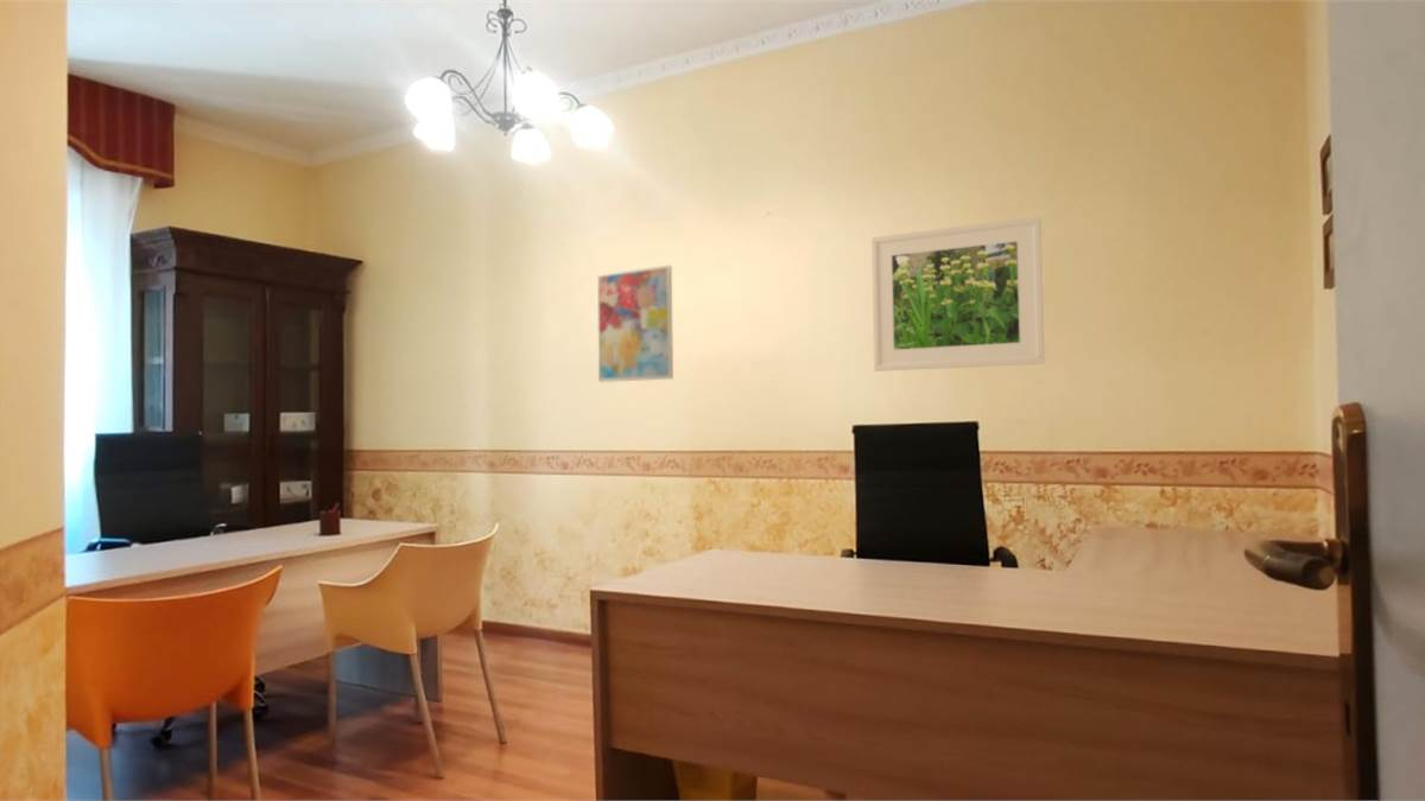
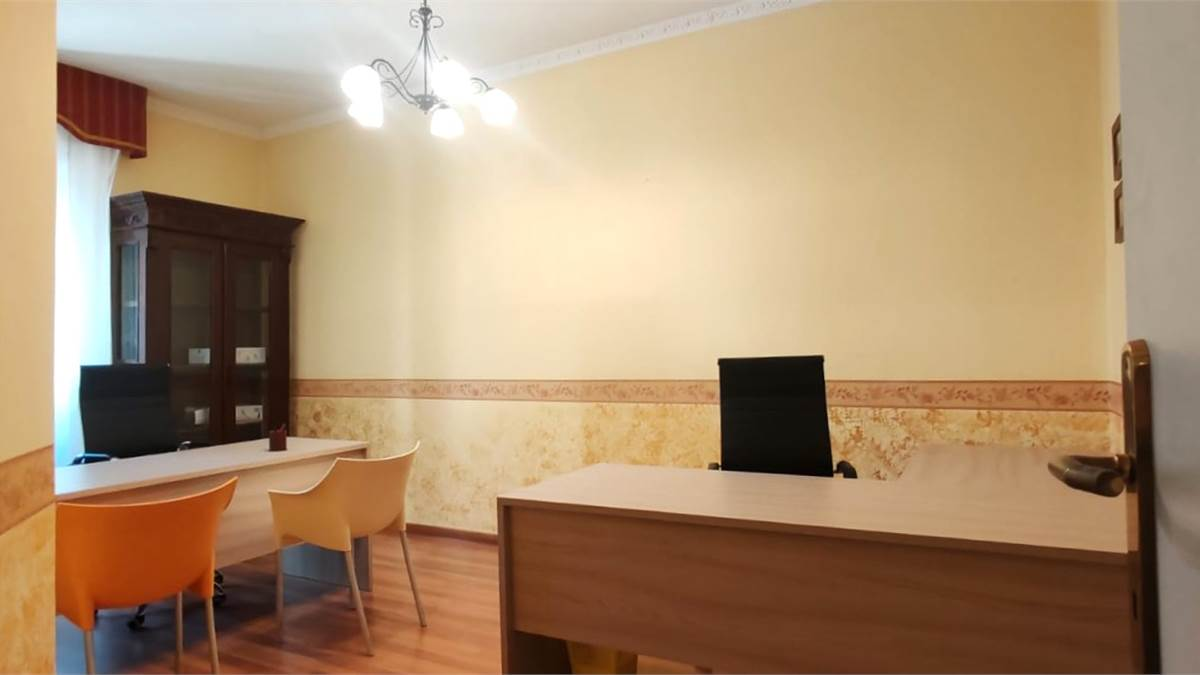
- wall art (634, 325)
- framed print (954, 297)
